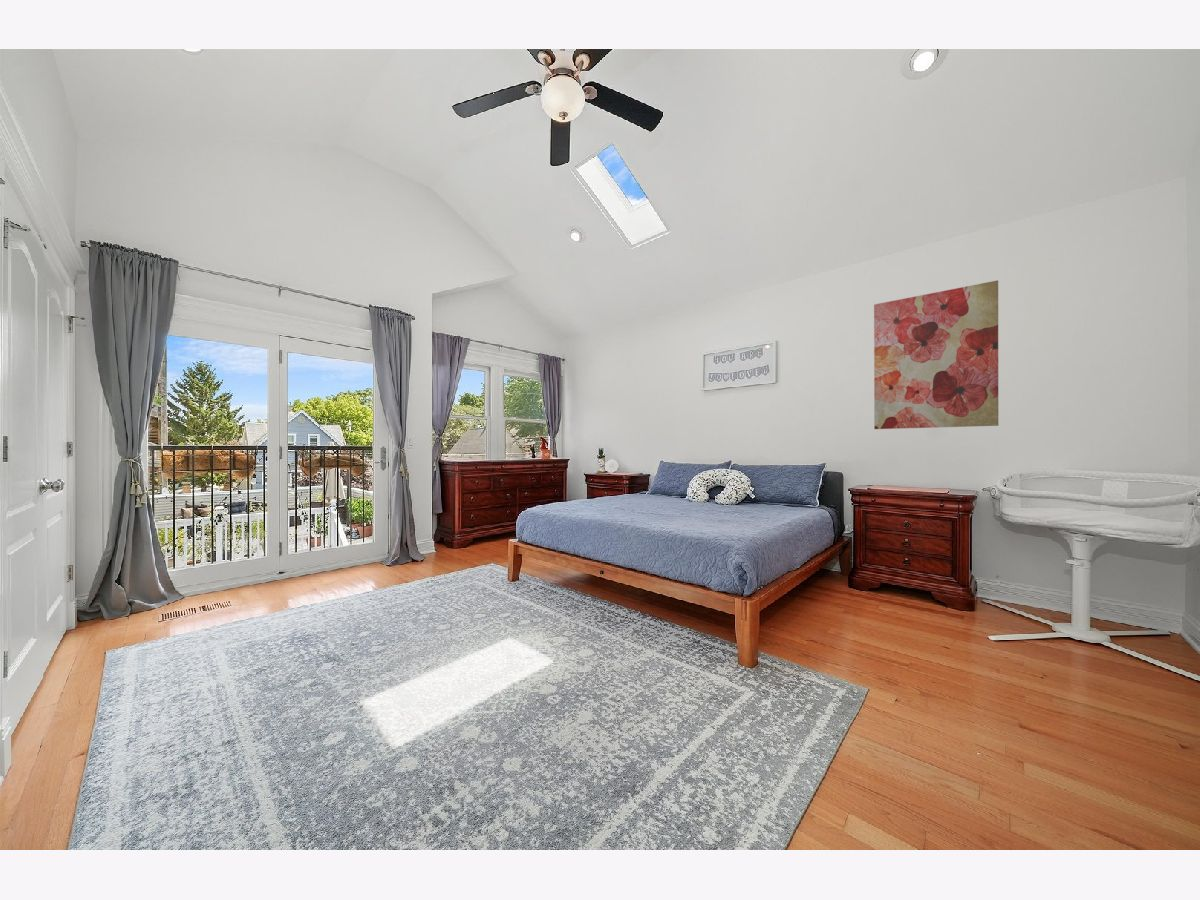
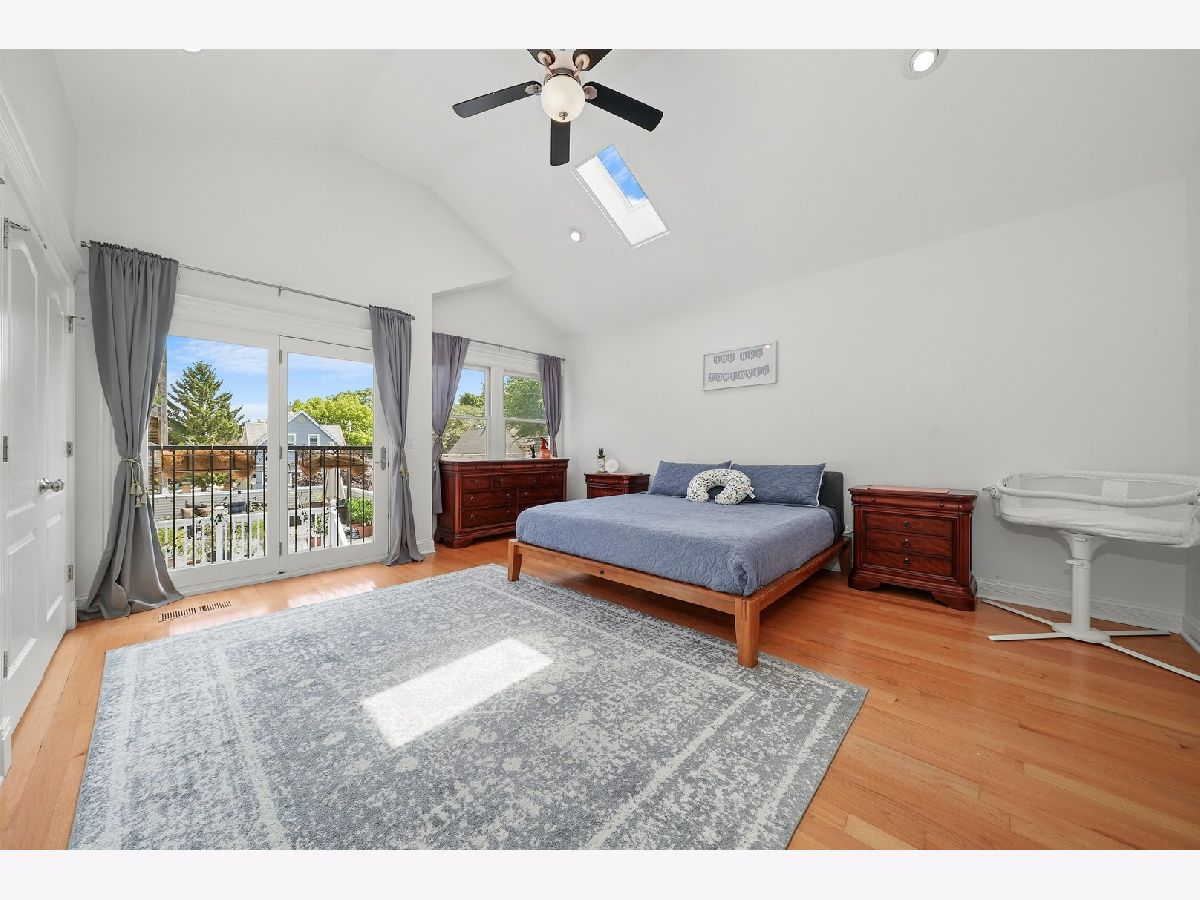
- wall art (931, 360)
